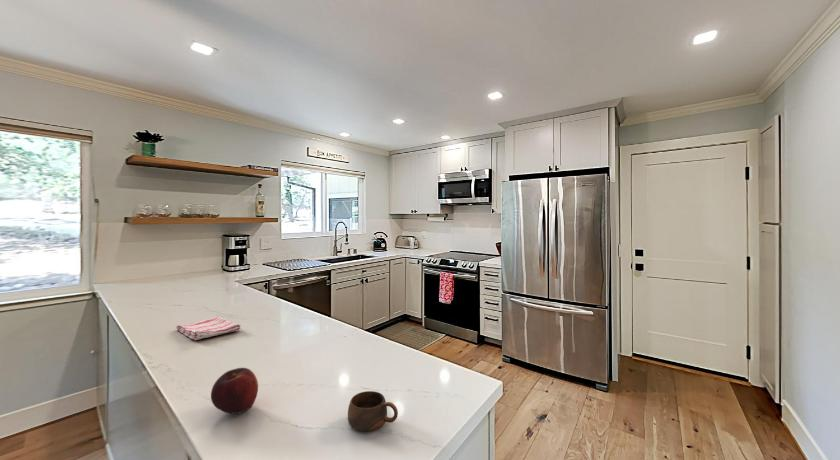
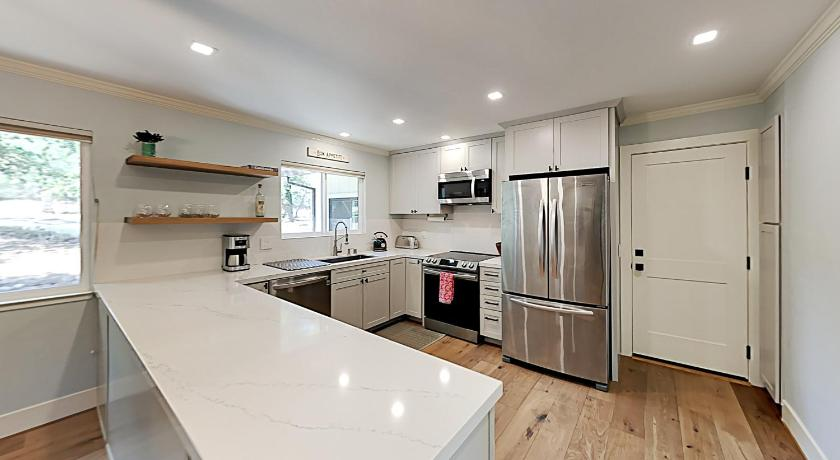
- fruit (235, 390)
- dish towel (208, 326)
- cup (372, 411)
